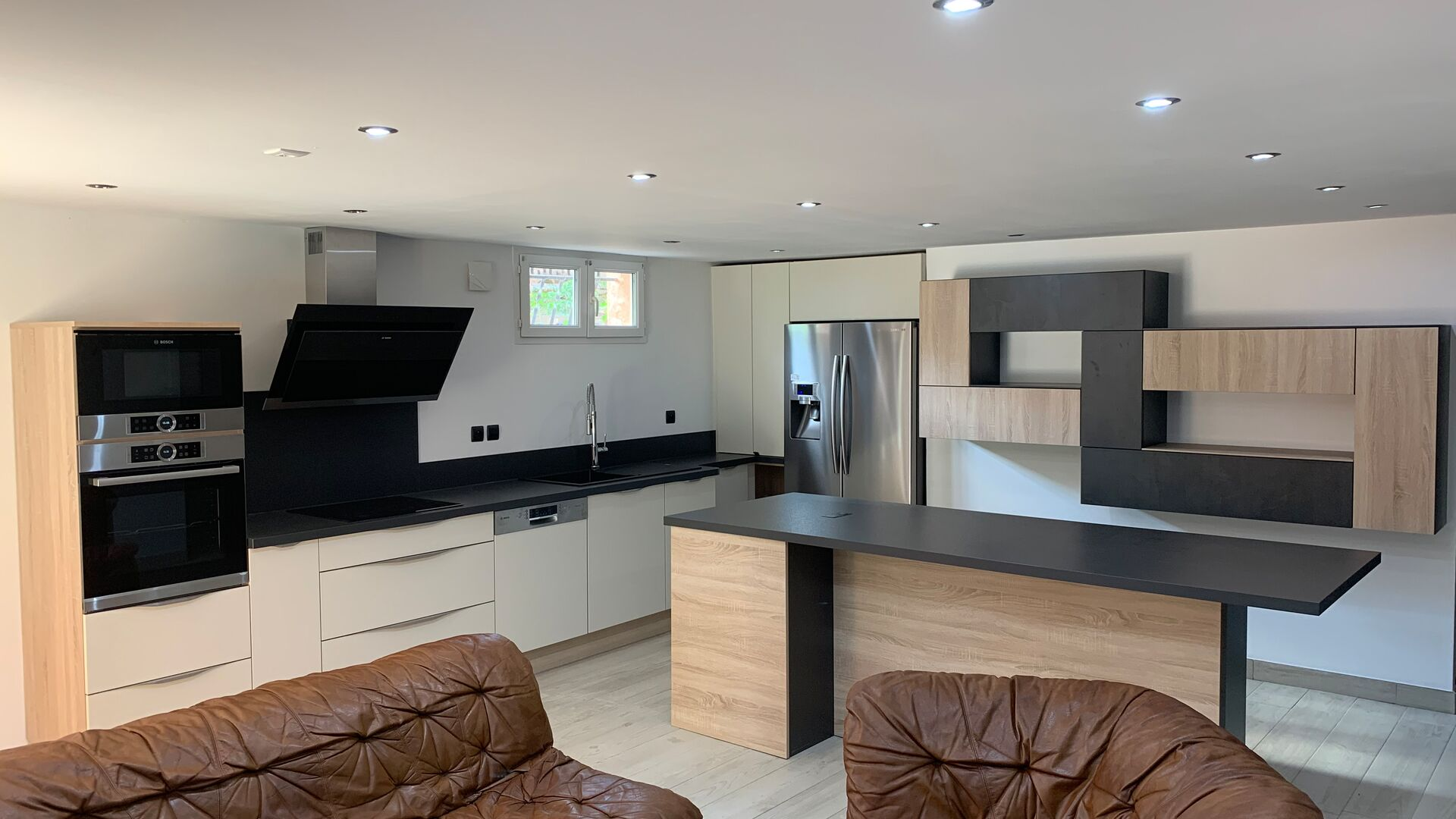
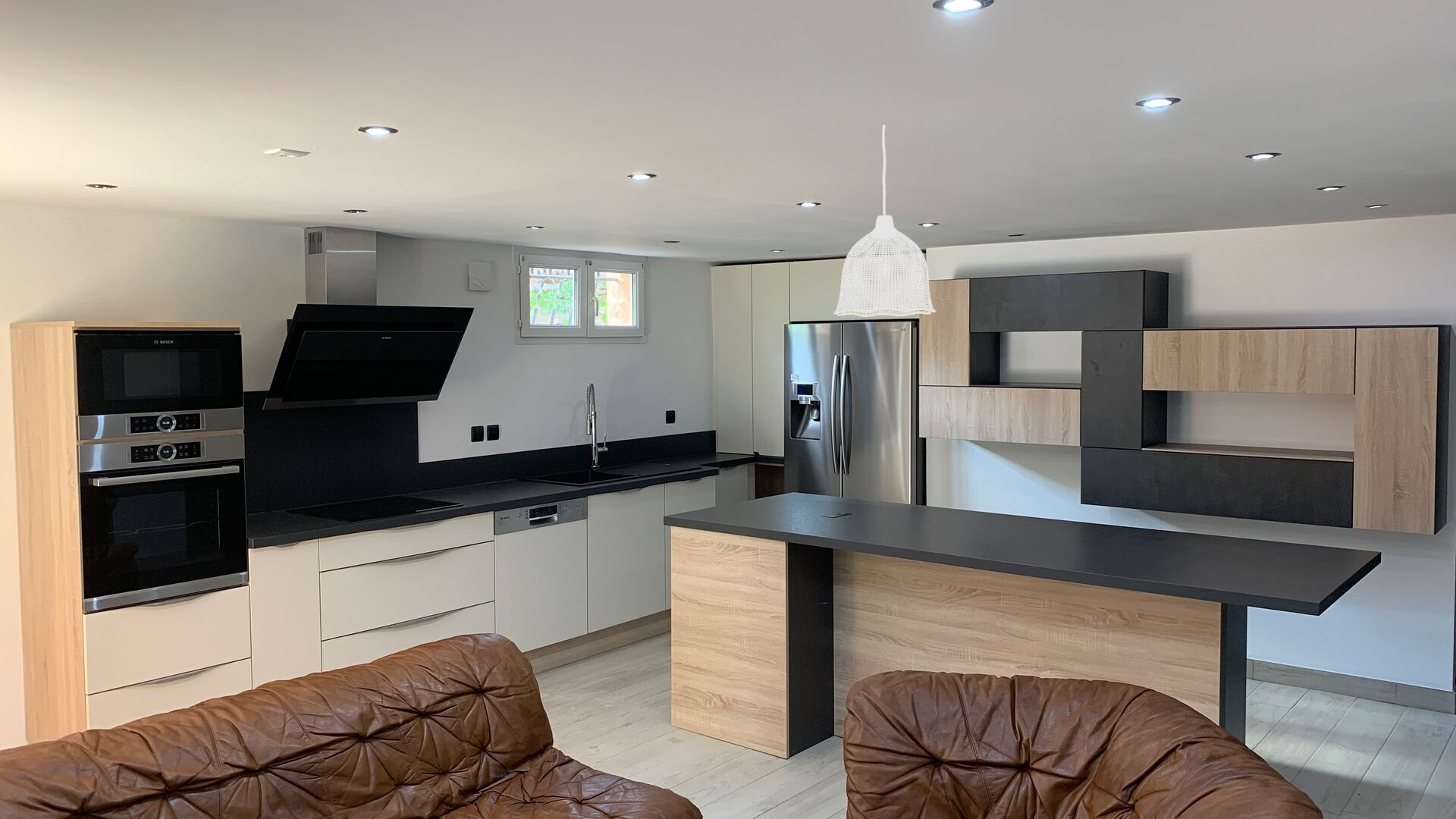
+ pendant lamp (883, 220)
